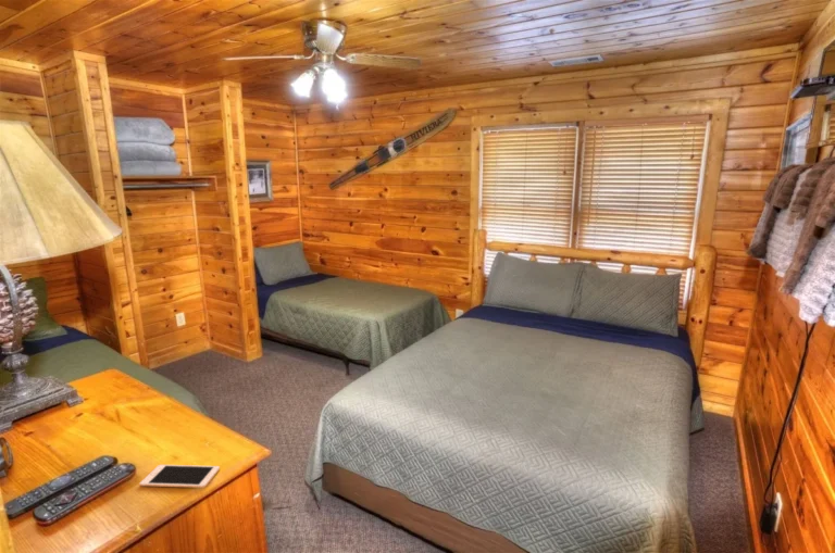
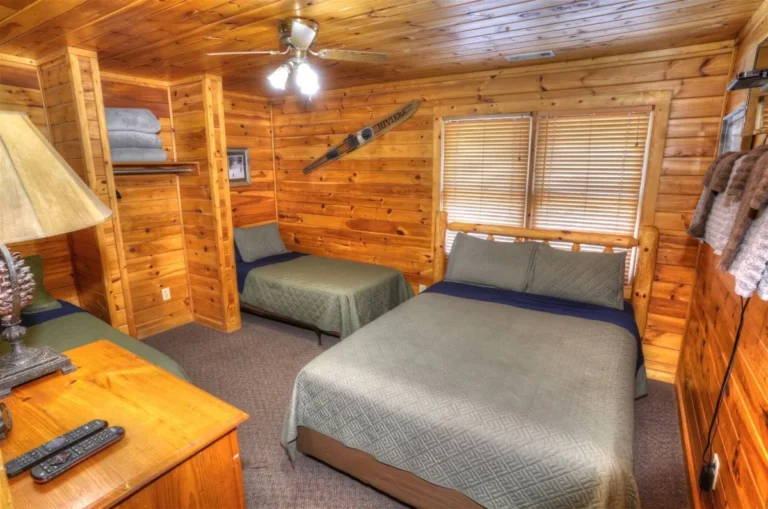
- cell phone (180, 476)
